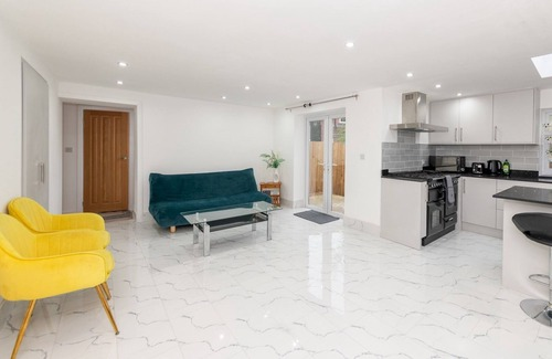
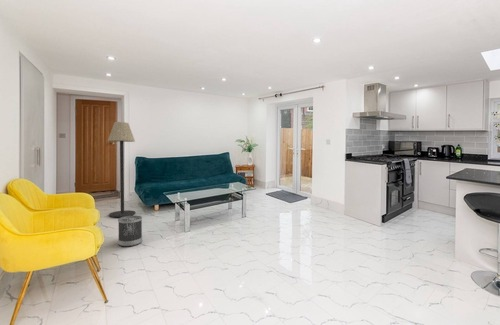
+ wastebasket (130, 230)
+ floor lamp (122, 168)
